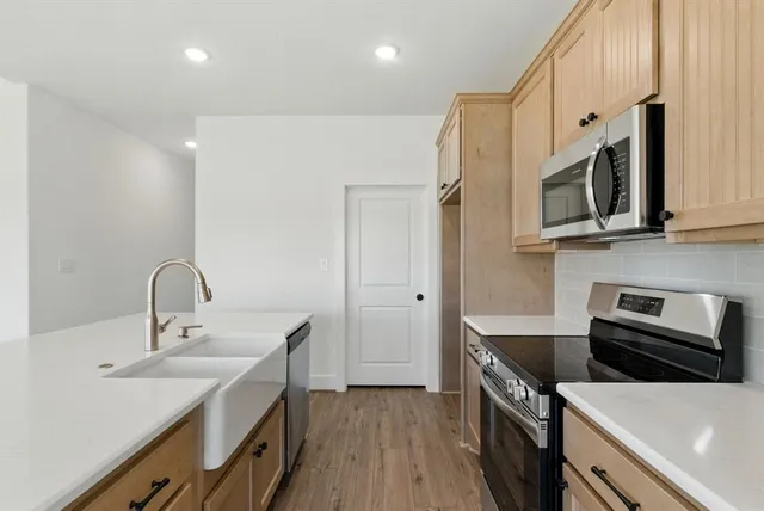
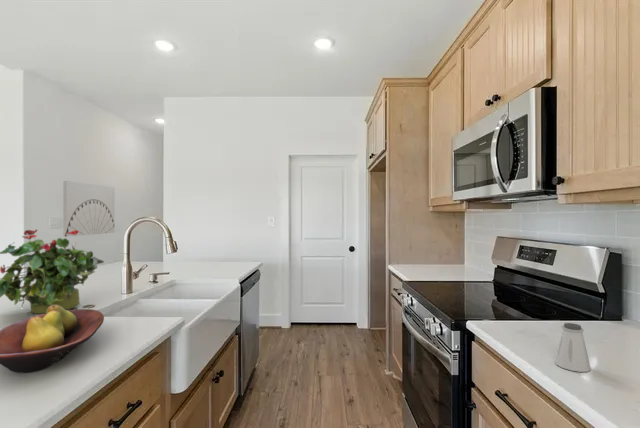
+ potted plant (49, 270)
+ saltshaker (572, 345)
+ wall art (91, 209)
+ fruit bowl (48, 330)
